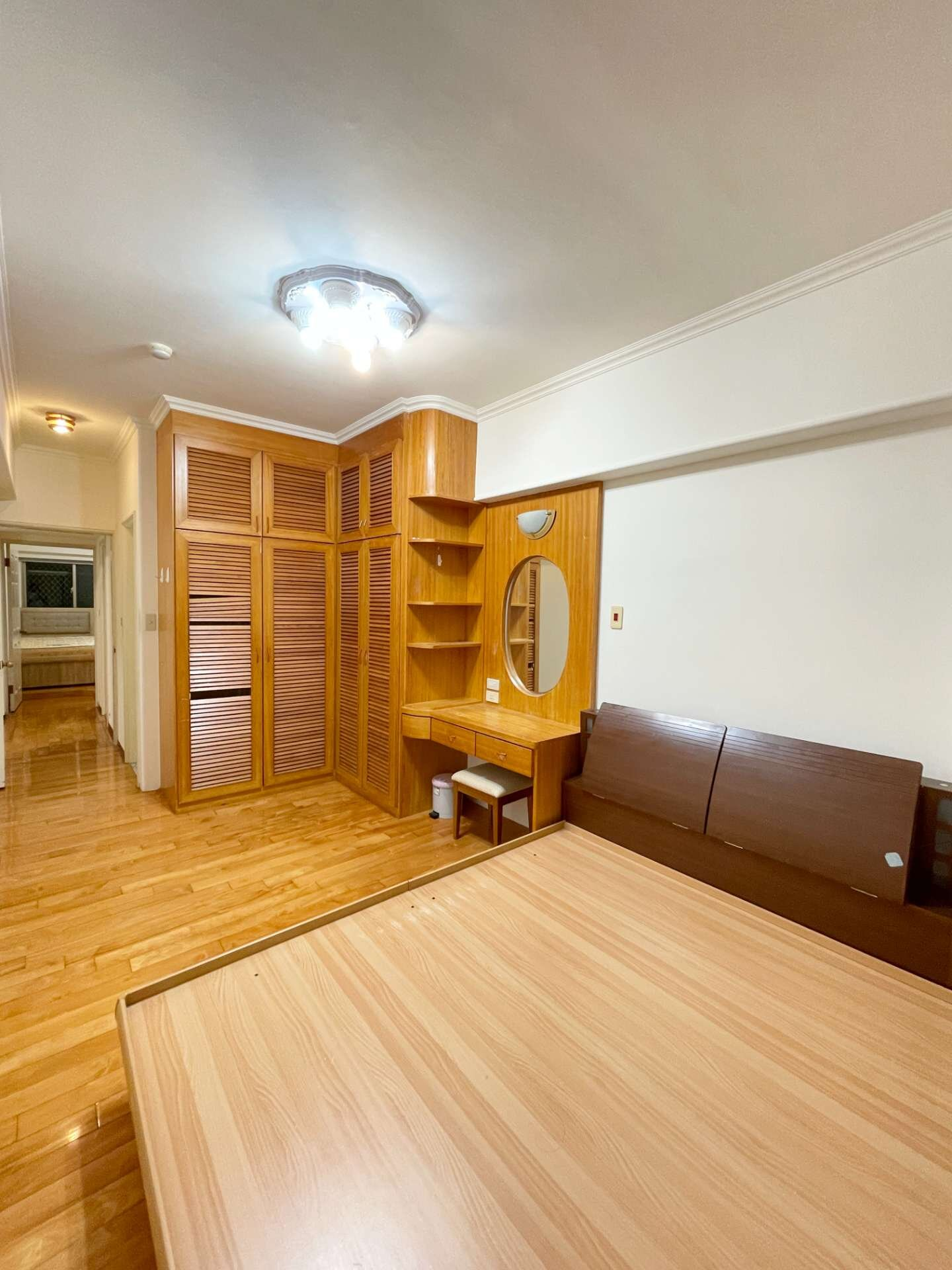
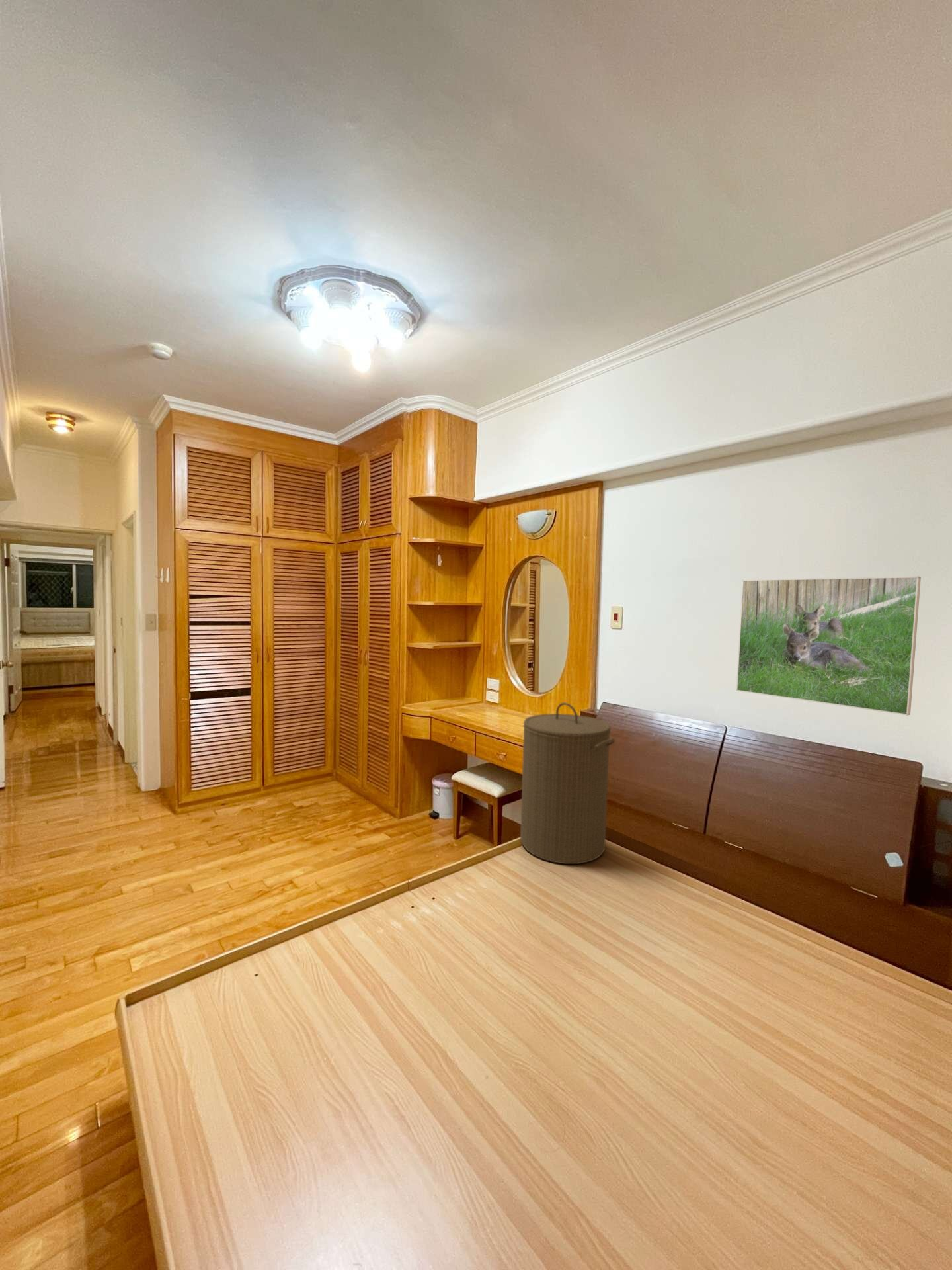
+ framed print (818, 640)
+ laundry hamper (565, 774)
